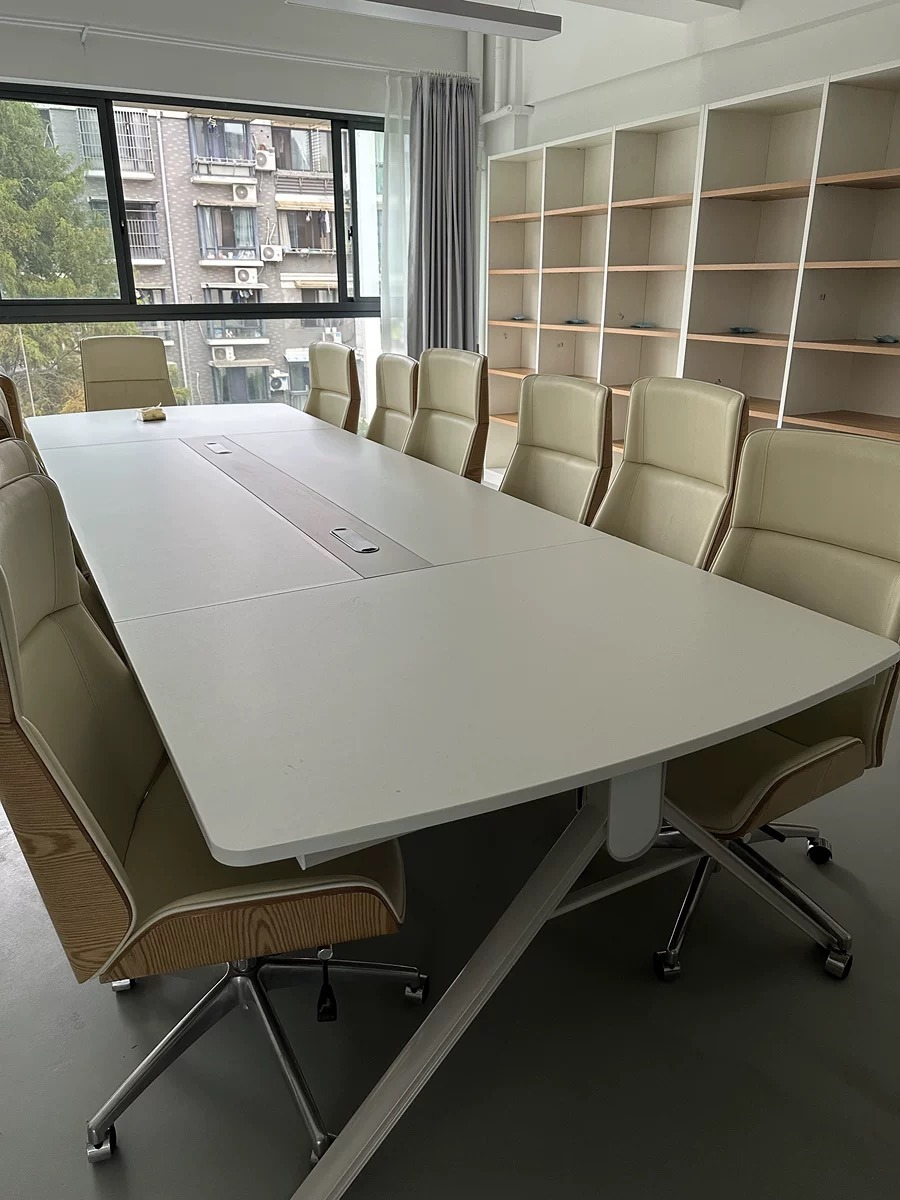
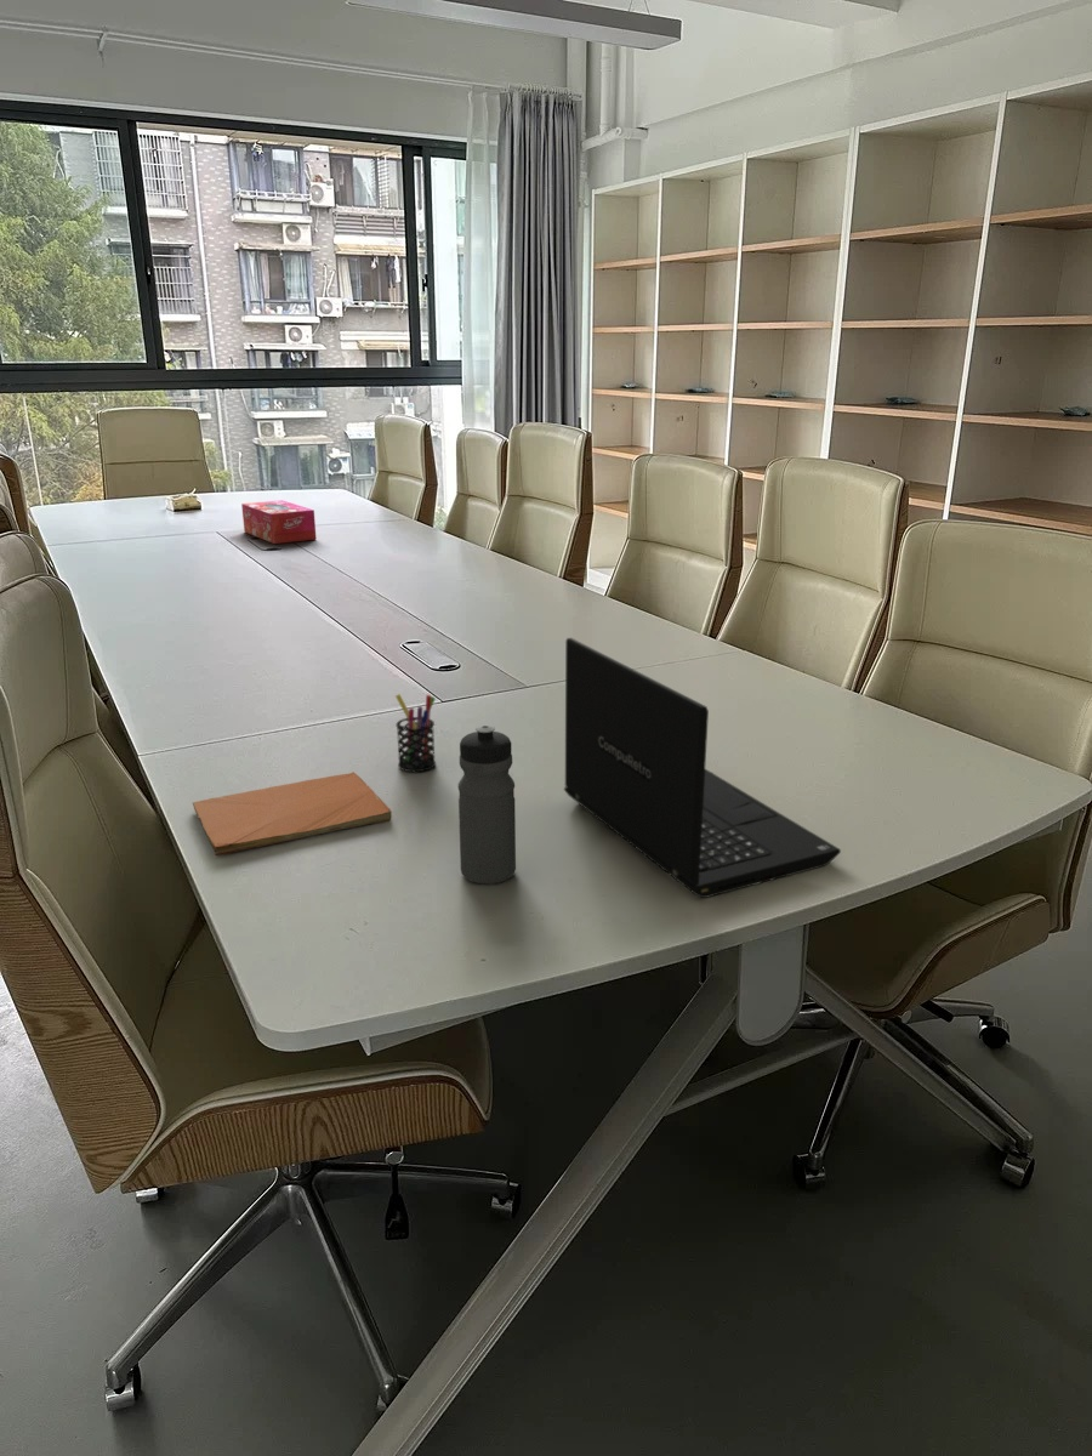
+ laptop (696, 746)
+ tissue box (278, 521)
+ water bottle (487, 801)
+ book (290, 809)
+ pen holder (420, 728)
